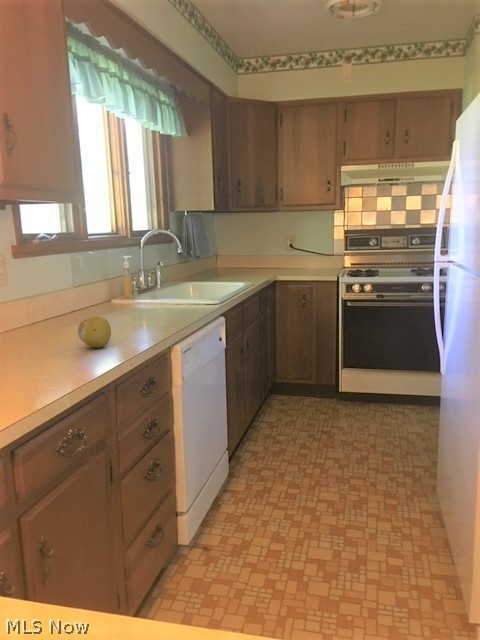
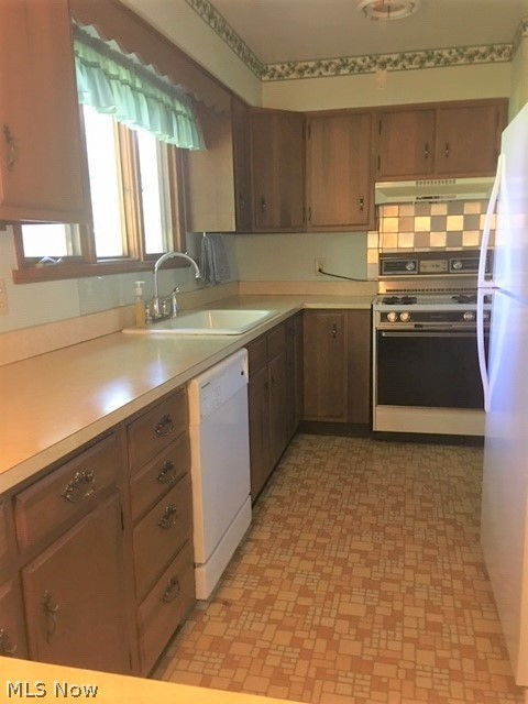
- fruit (94, 331)
